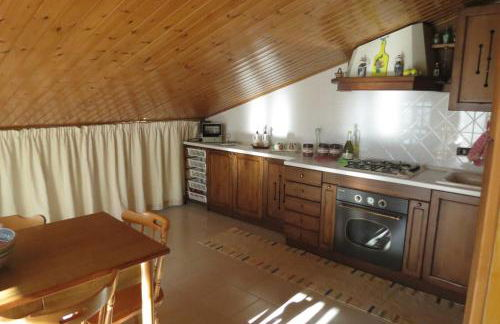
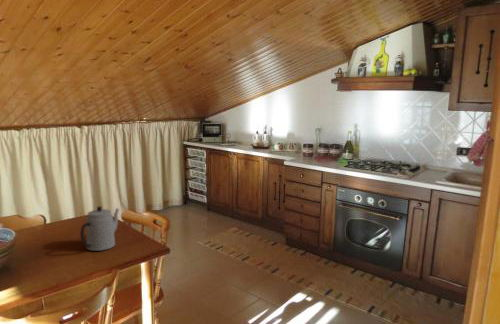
+ teapot (101, 225)
